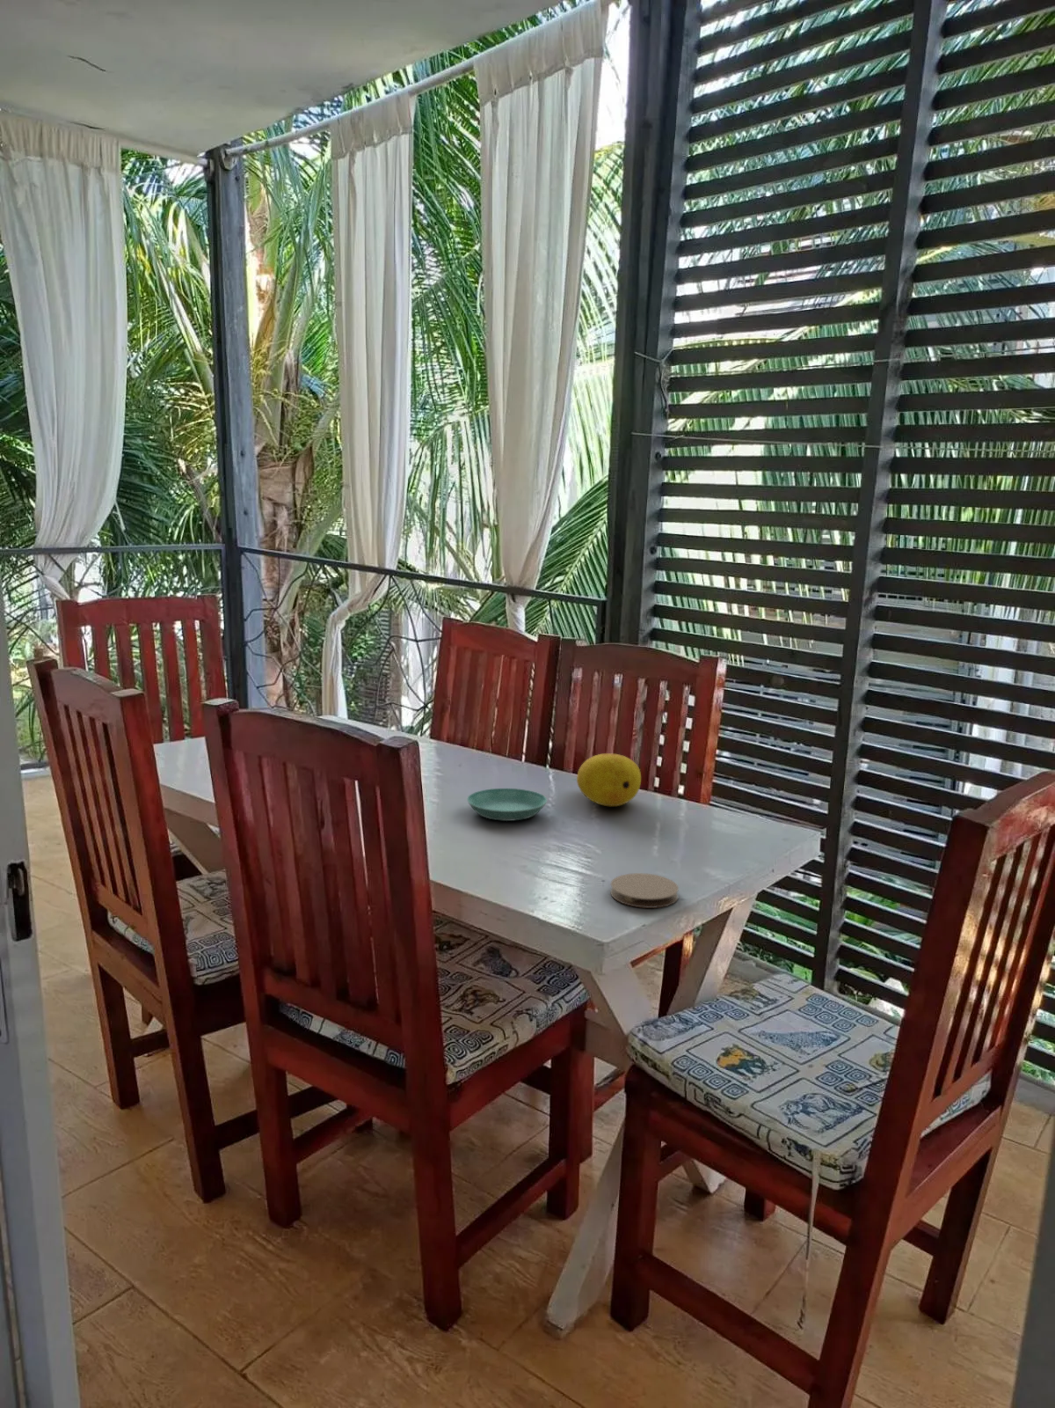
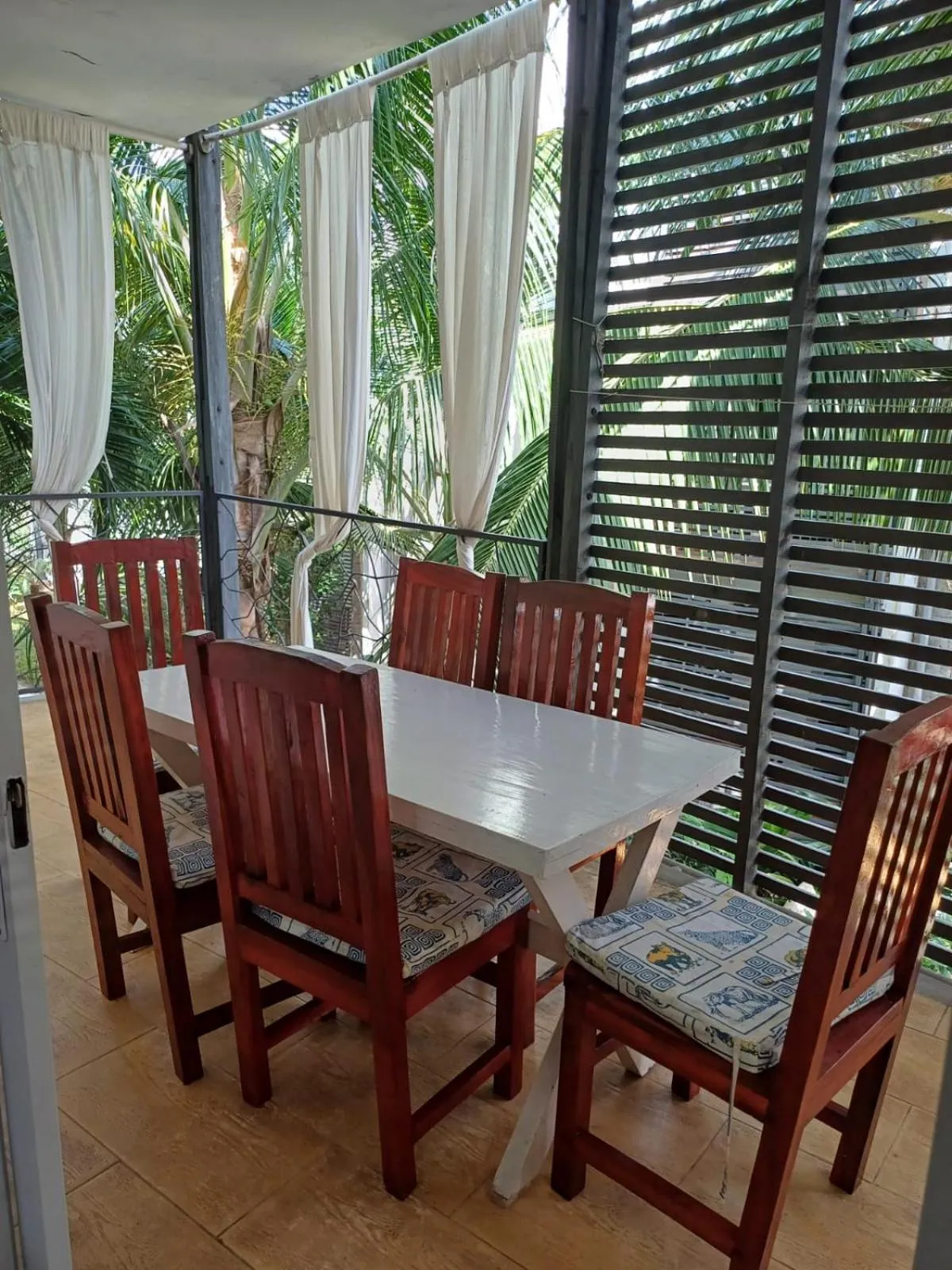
- fruit (606, 775)
- coaster (644, 889)
- saucer (506, 805)
